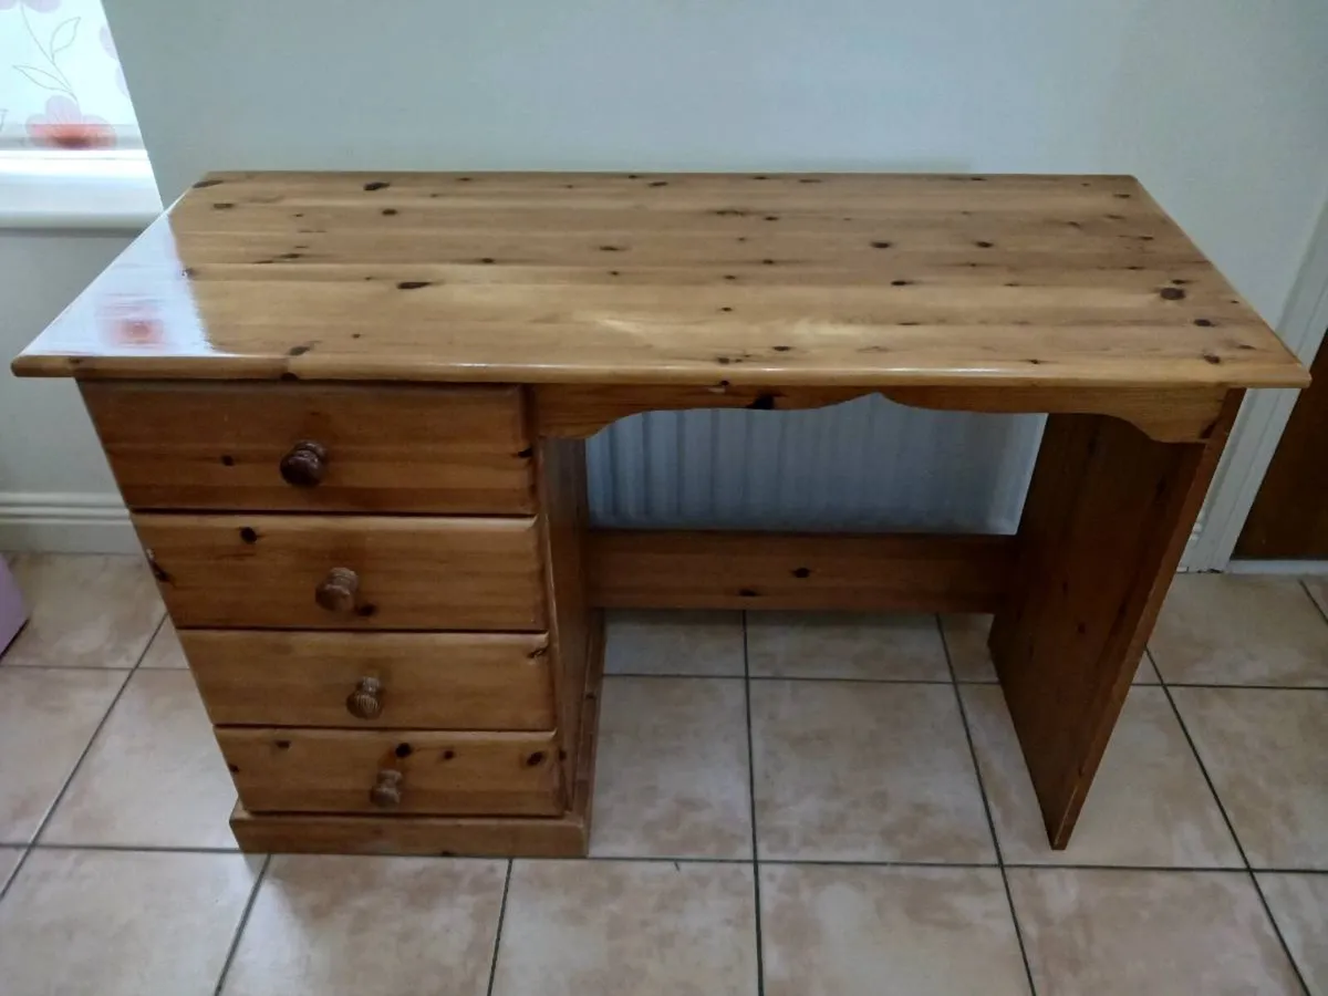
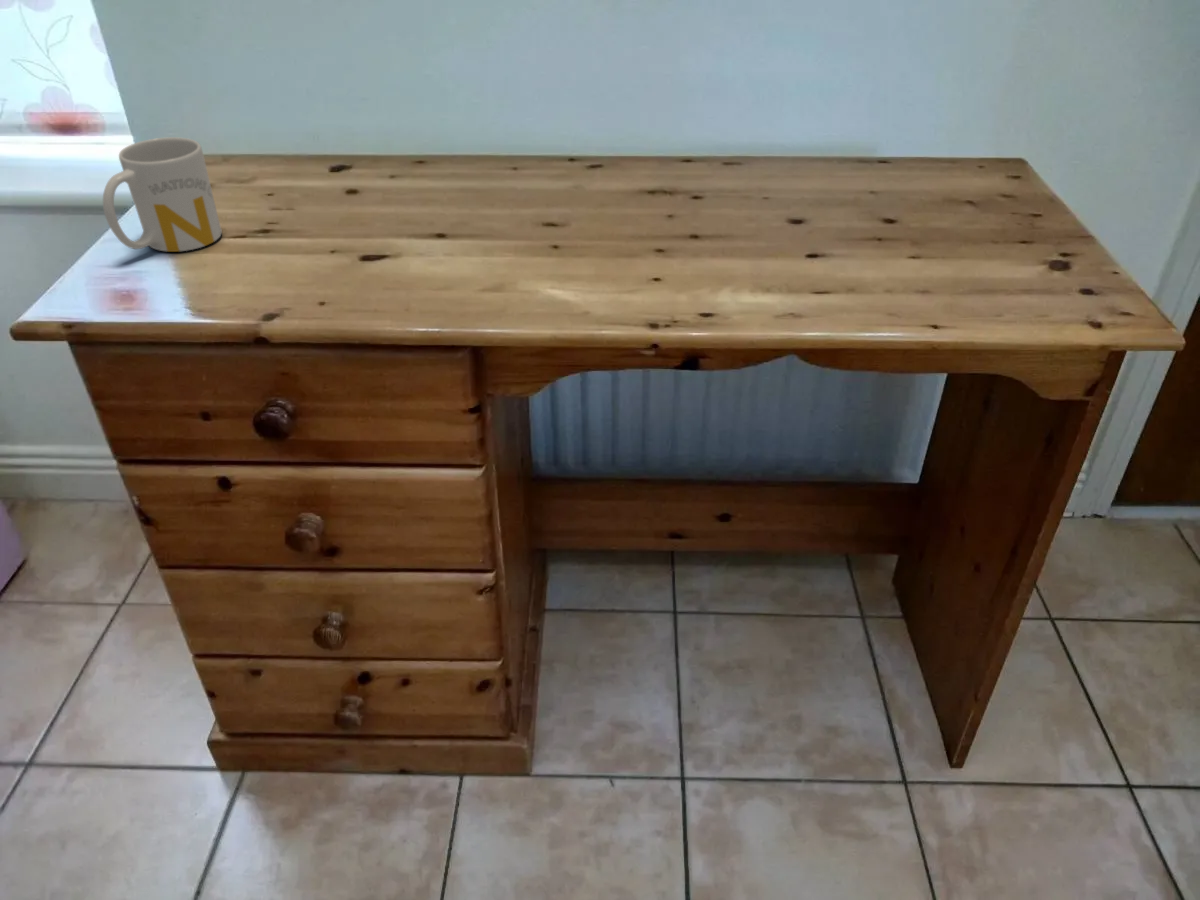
+ mug (165, 199)
